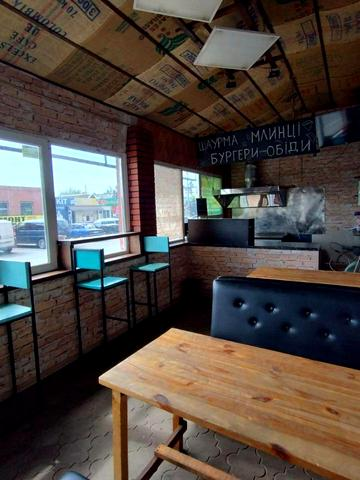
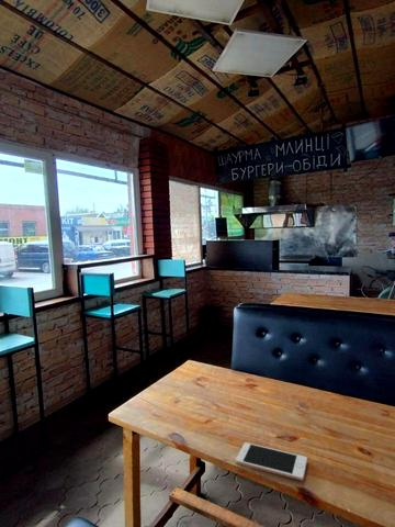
+ cell phone (271, 460)
